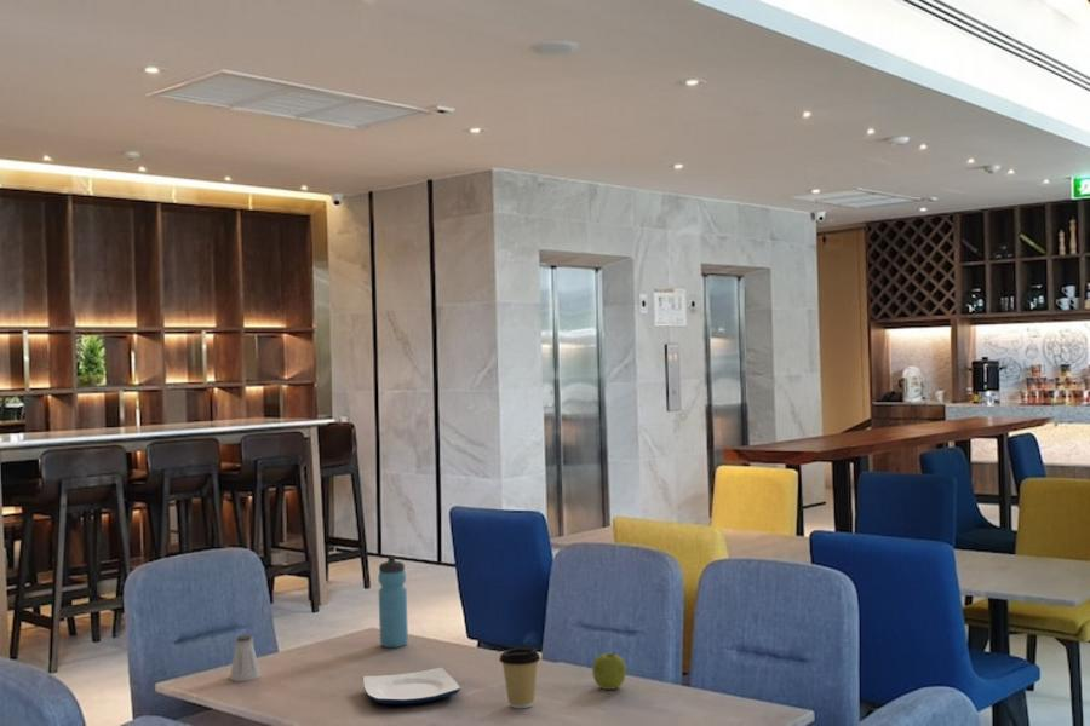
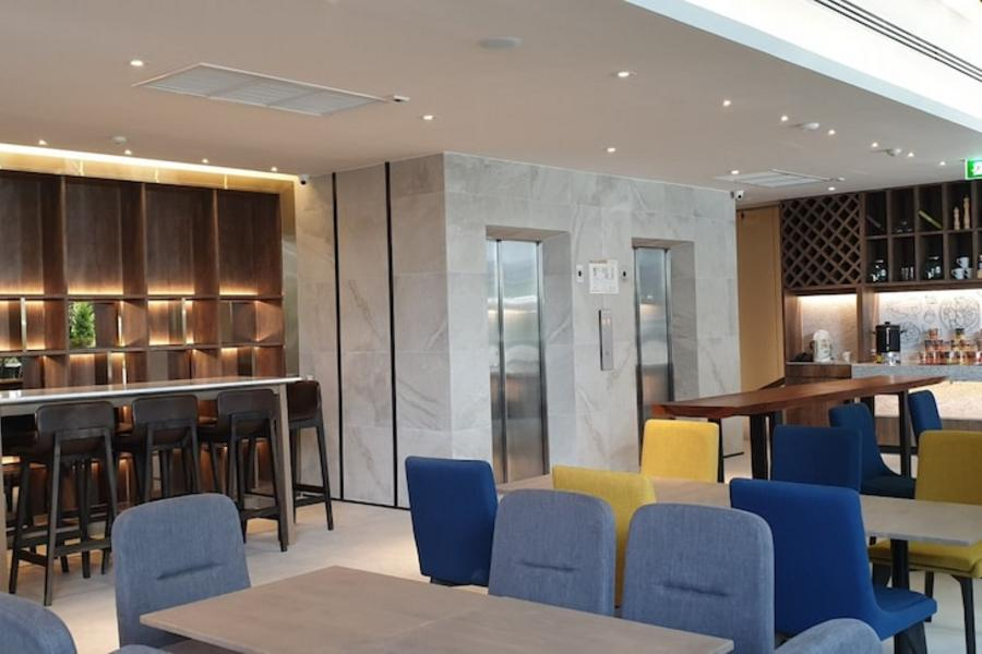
- fruit (609, 669)
- saltshaker (243, 657)
- coffee cup (520, 676)
- water bottle (392, 600)
- plate (411, 687)
